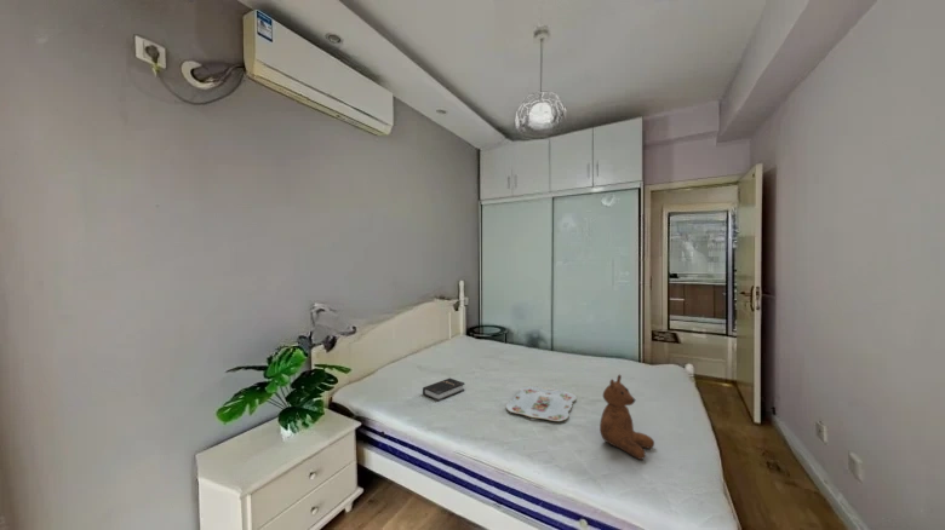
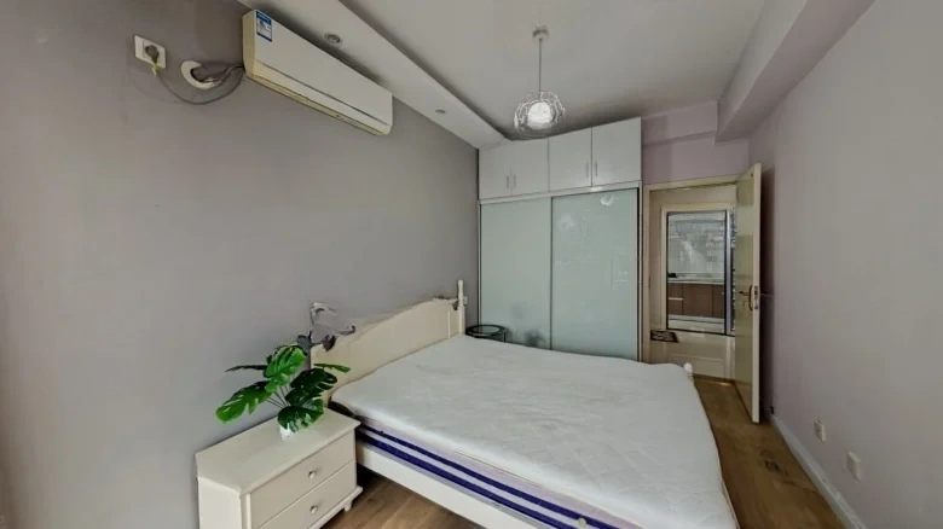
- teddy bear (625, 413)
- hardback book (443, 388)
- serving tray (542, 402)
